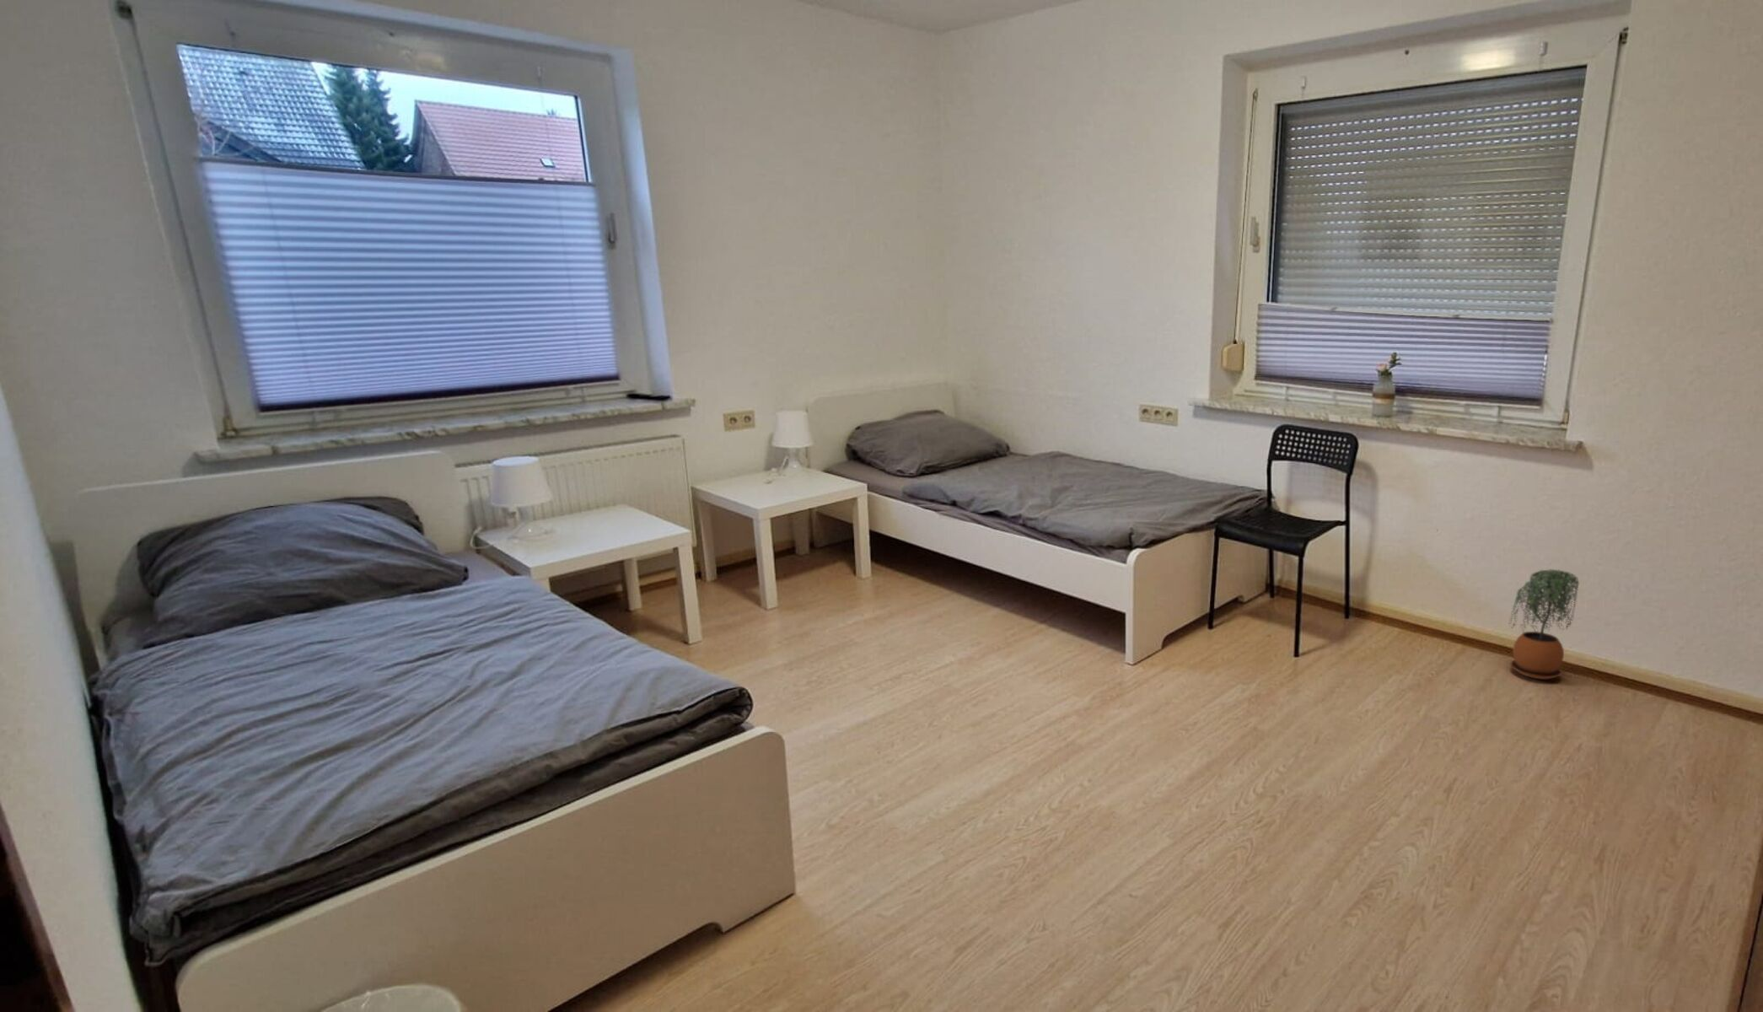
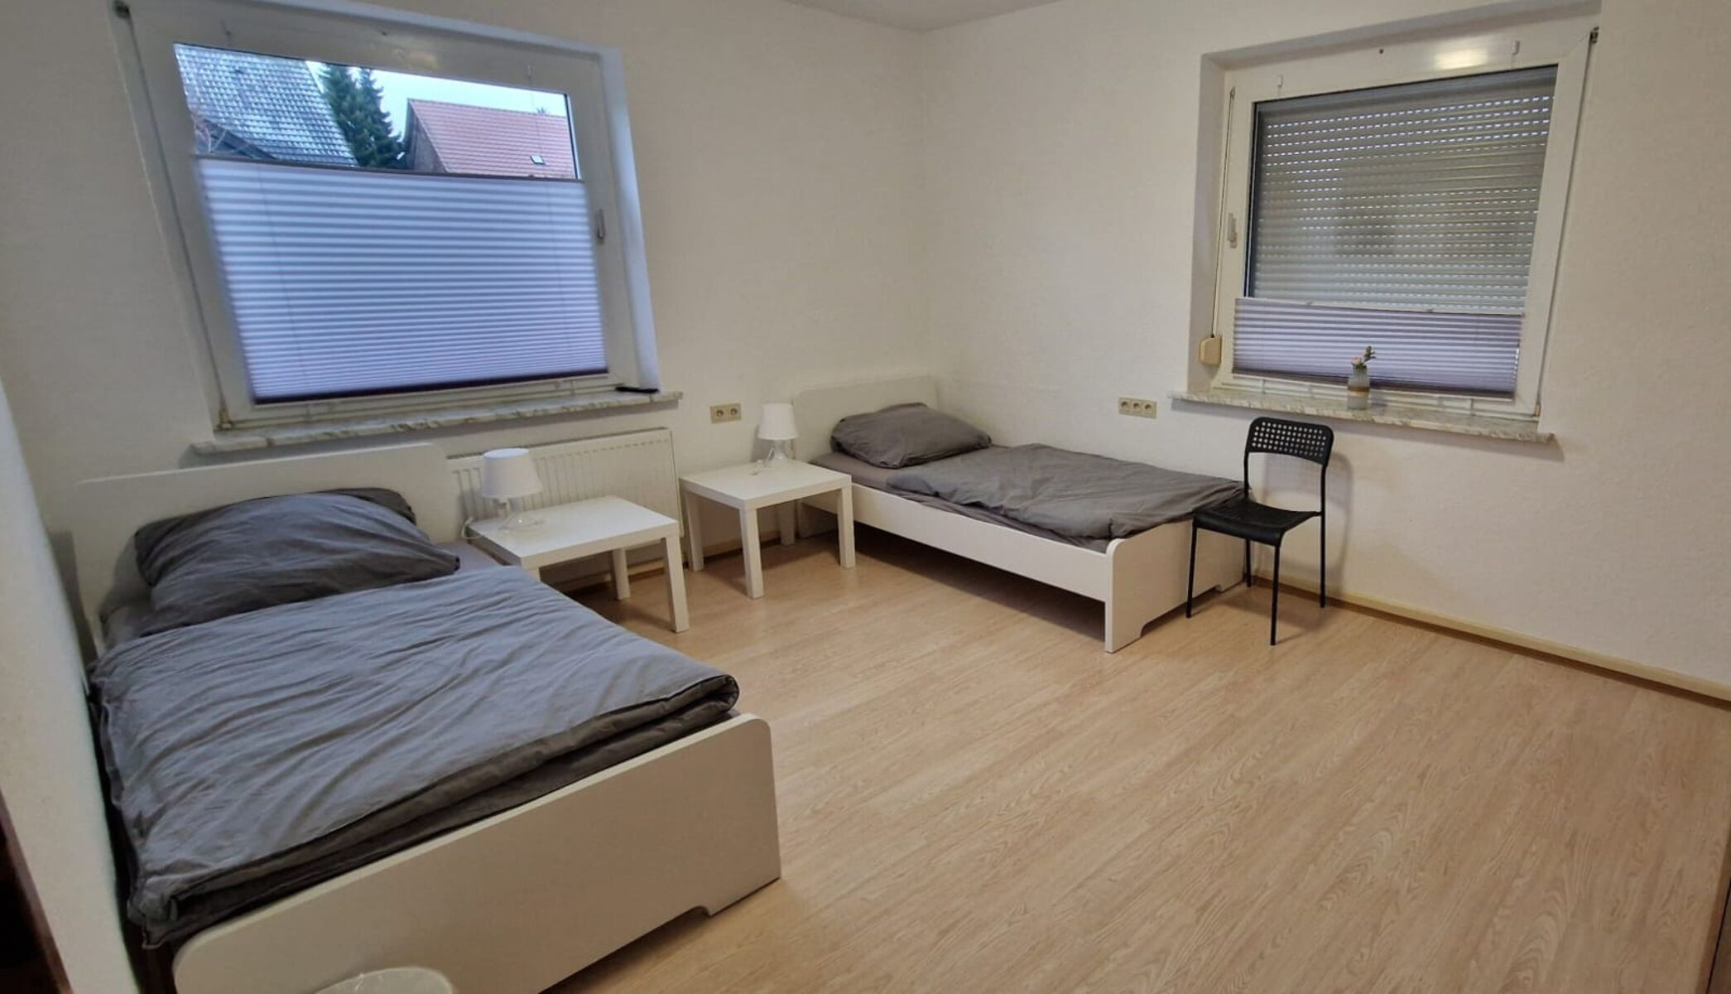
- potted plant (1540, 622)
